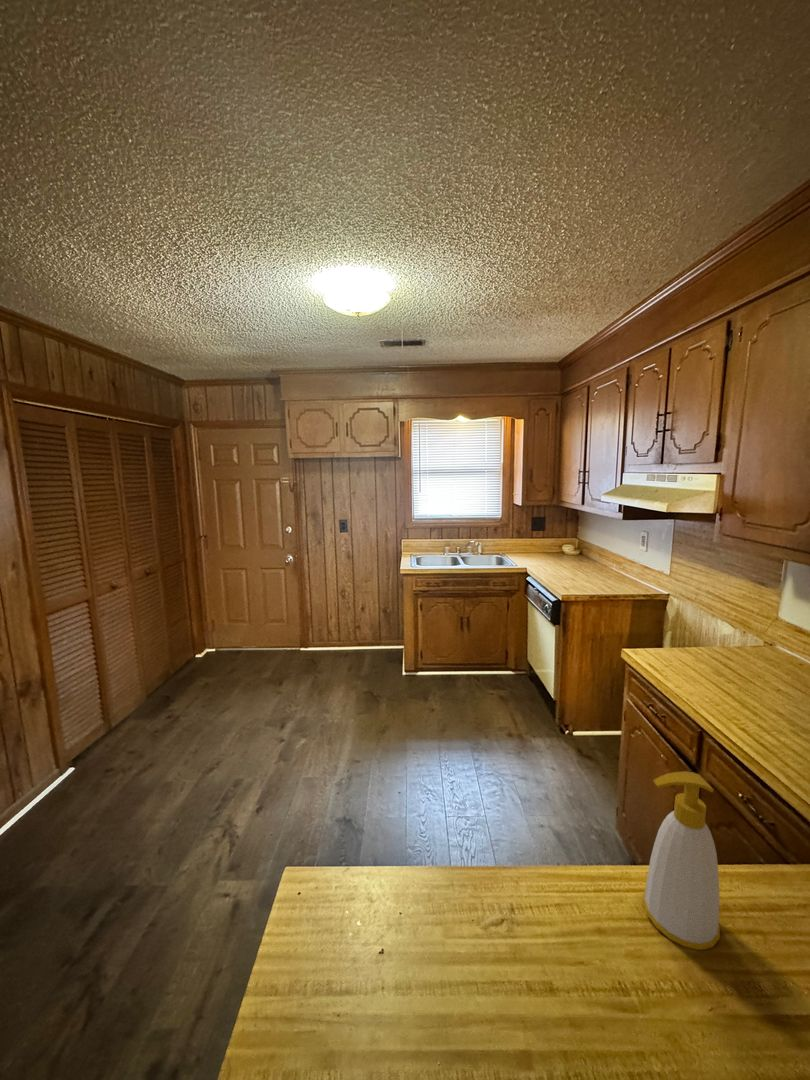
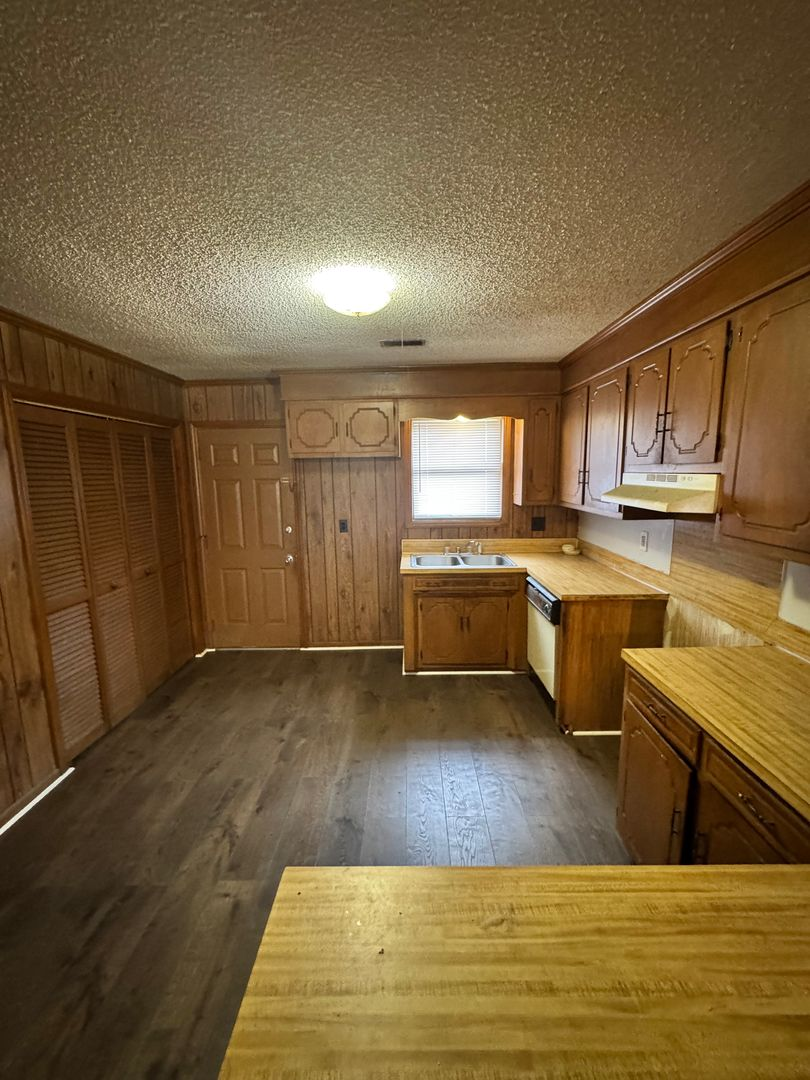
- soap bottle (685, 848)
